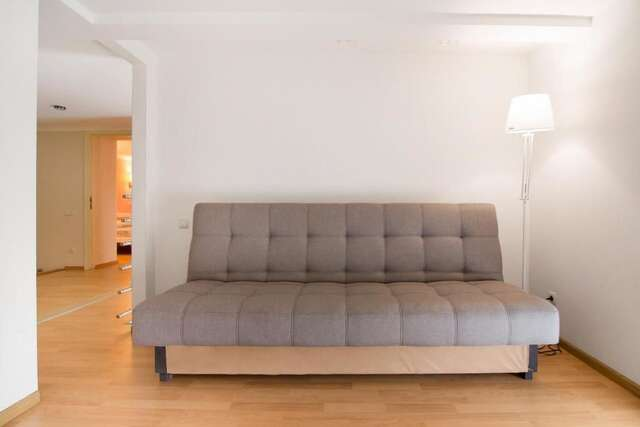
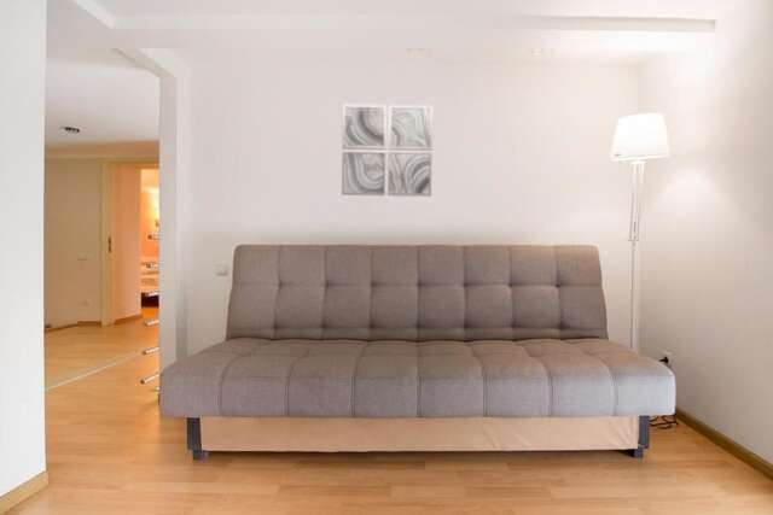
+ wall art (388, 152)
